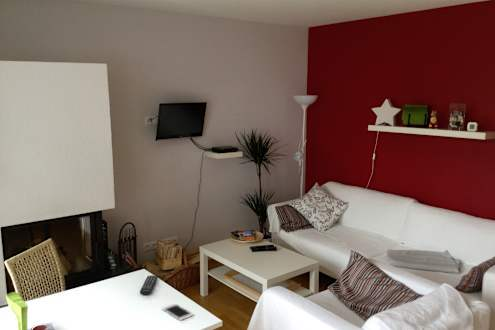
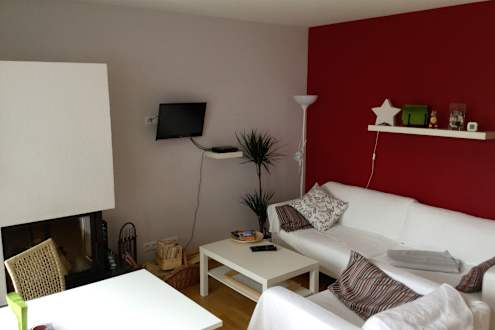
- cell phone (177, 311)
- remote control (149, 284)
